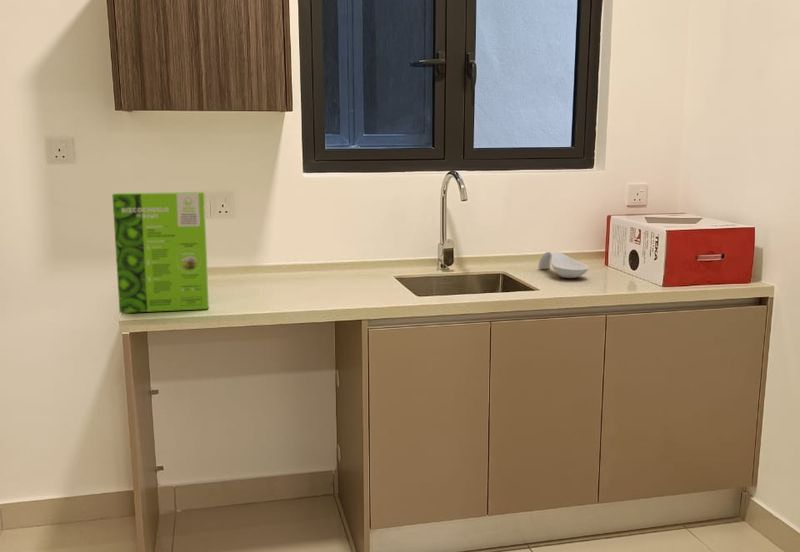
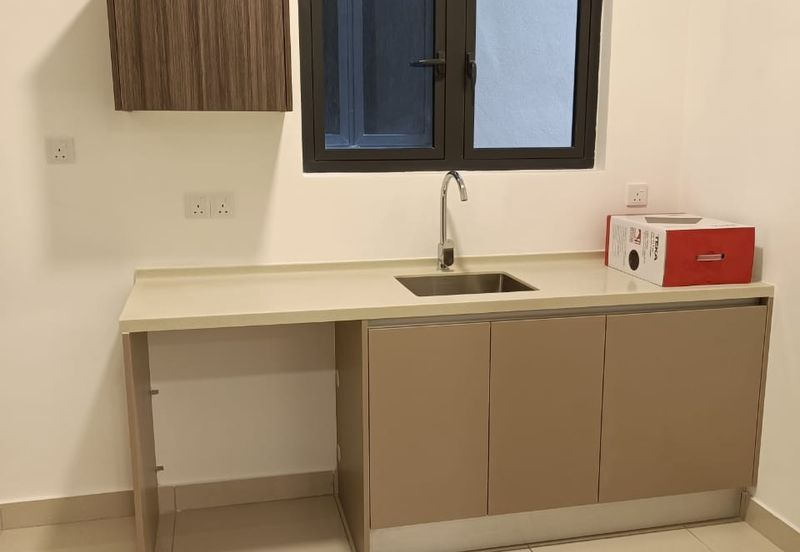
- cake mix box (162, 251)
- spoon rest (560, 263)
